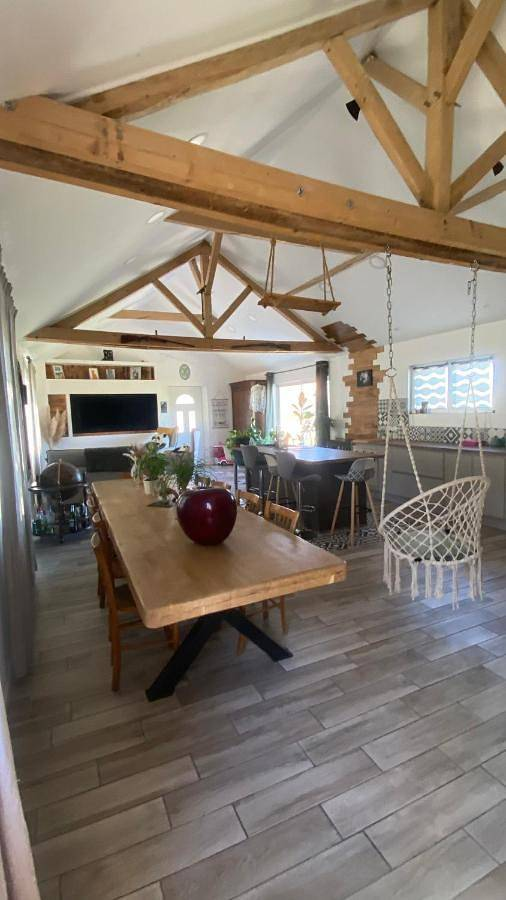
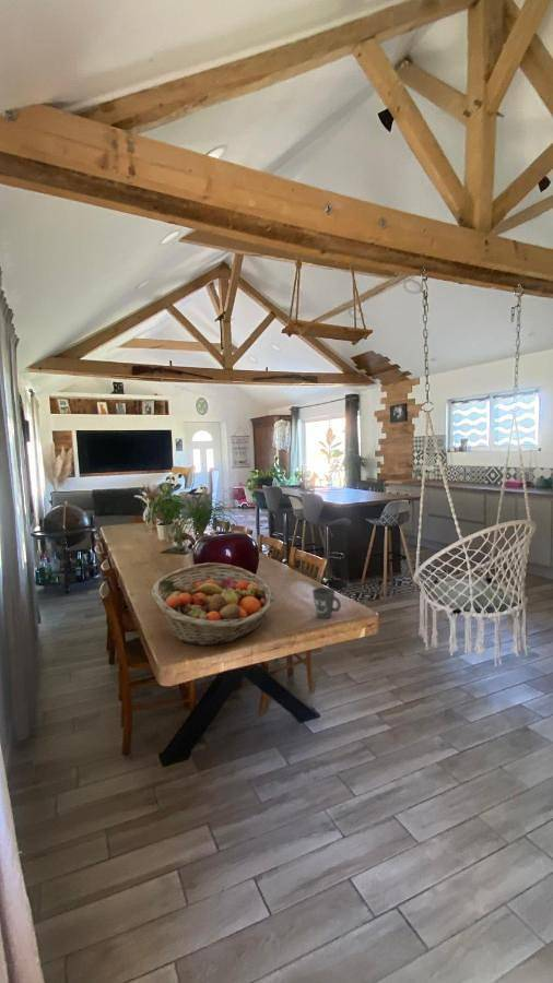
+ fruit basket (215, 601)
+ mug (327, 603)
